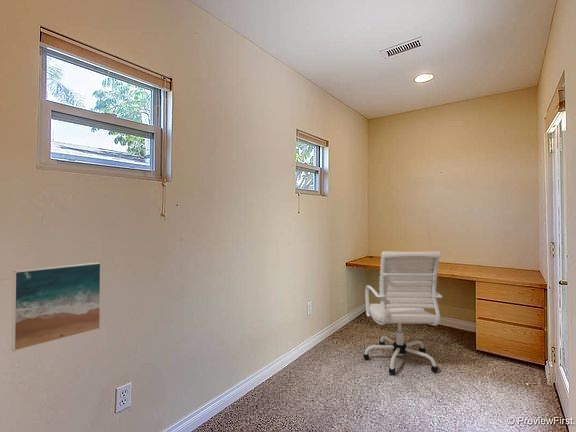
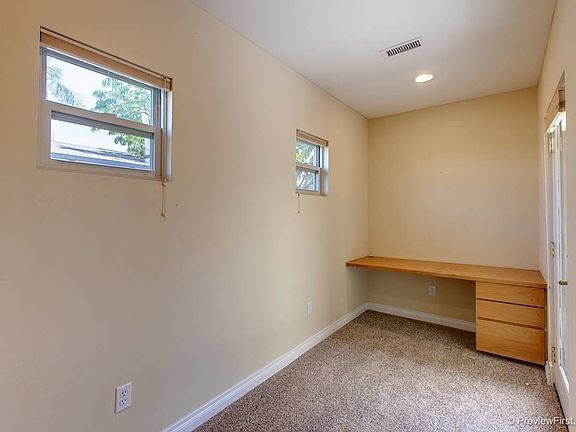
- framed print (60, 302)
- office chair (398, 303)
